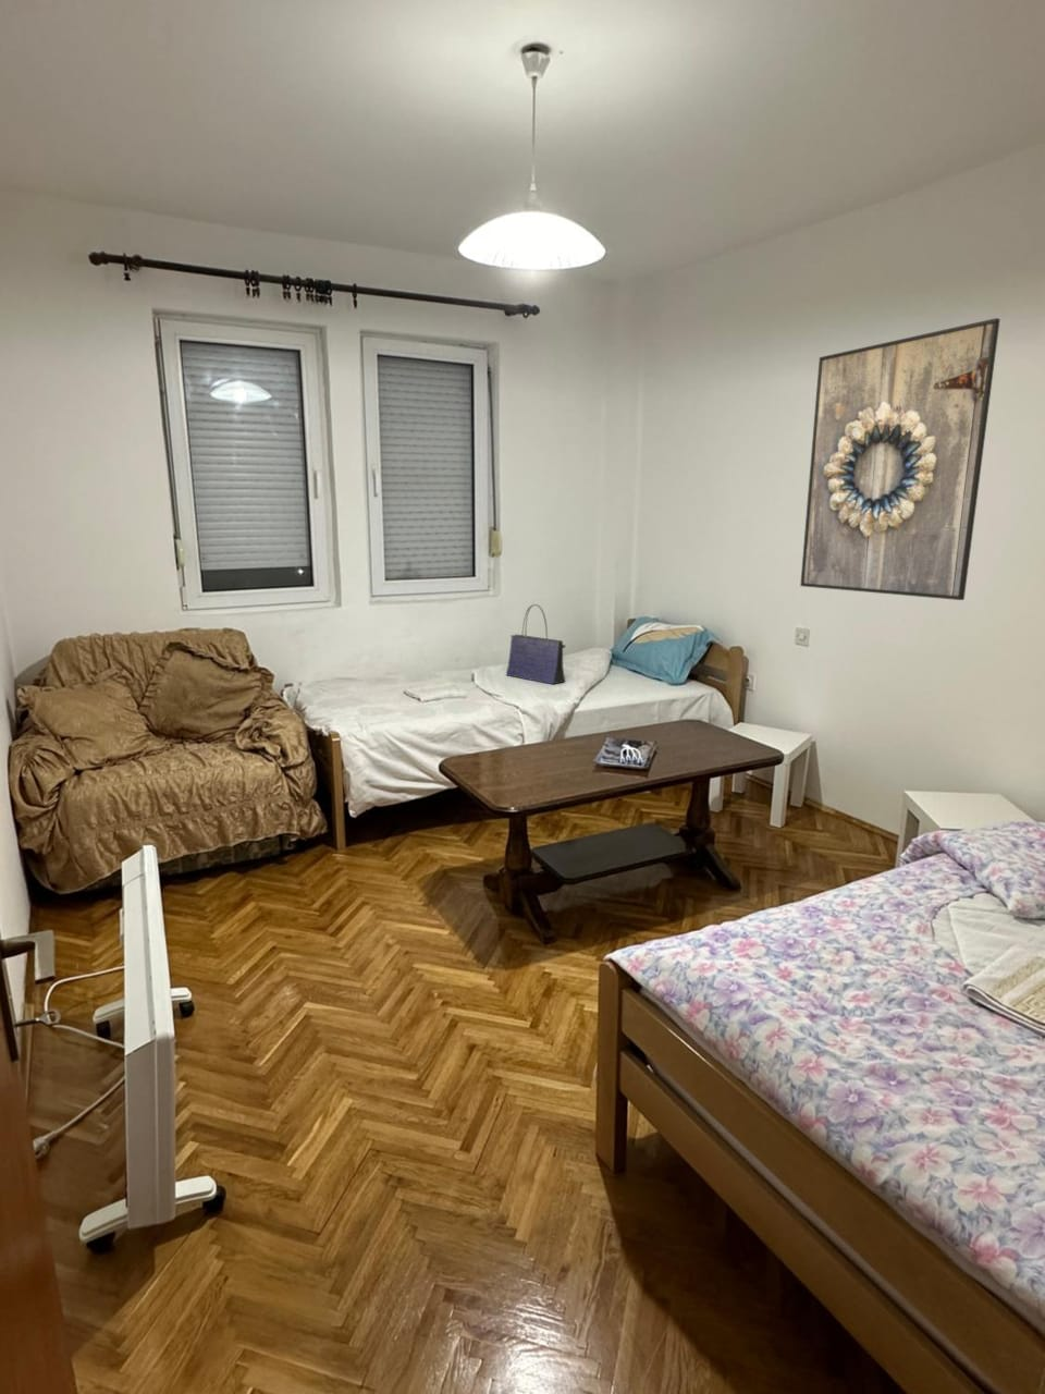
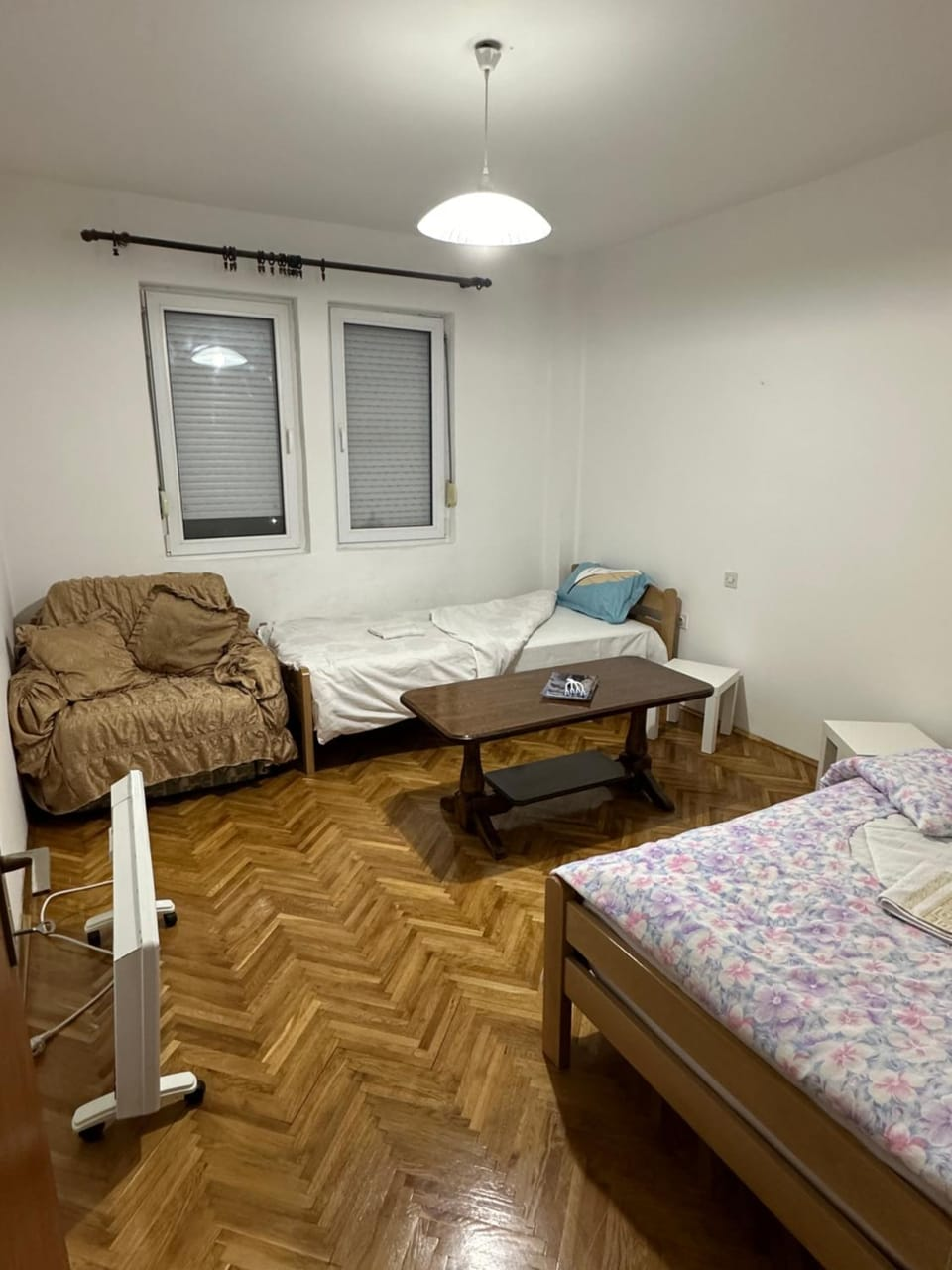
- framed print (886, 470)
- tote bag (537, 641)
